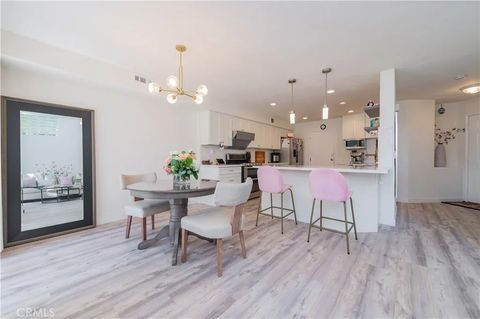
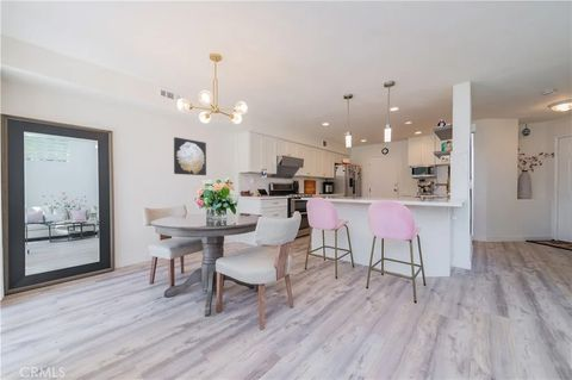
+ wall art (191, 157)
